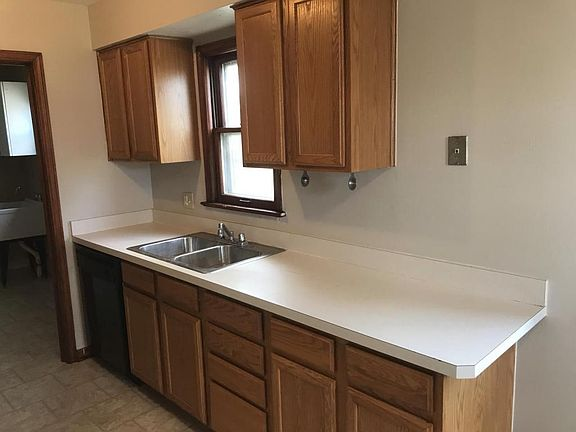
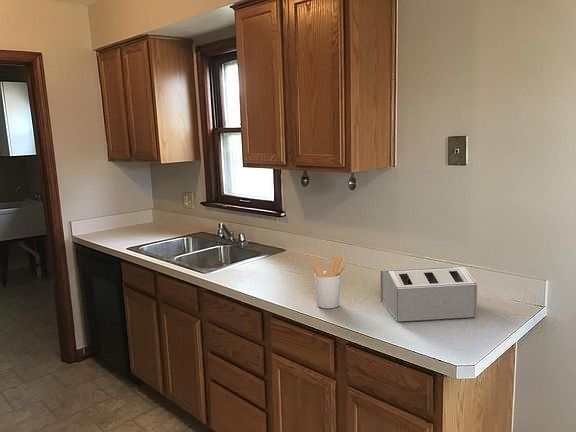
+ utensil holder (330, 280)
+ toaster (426, 289)
